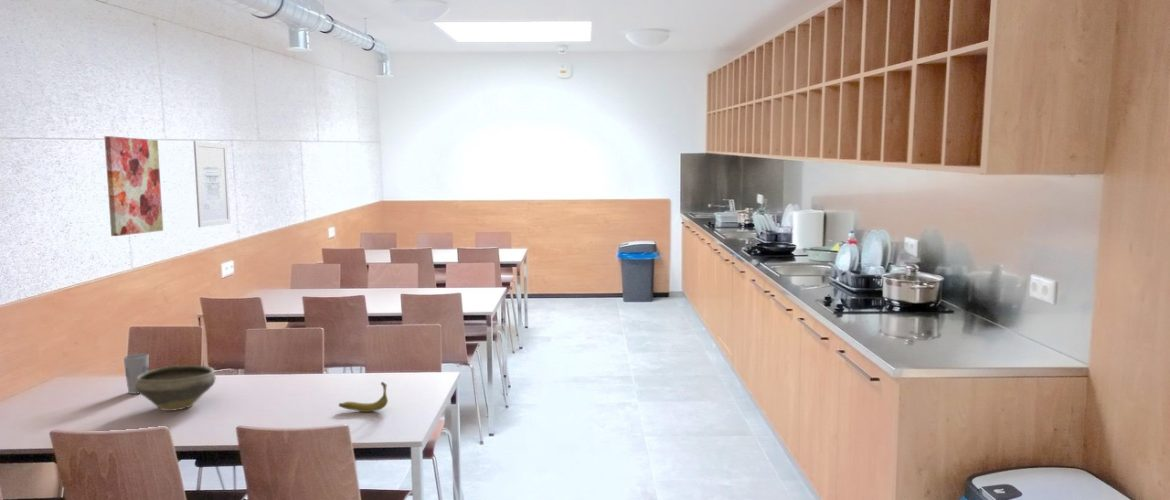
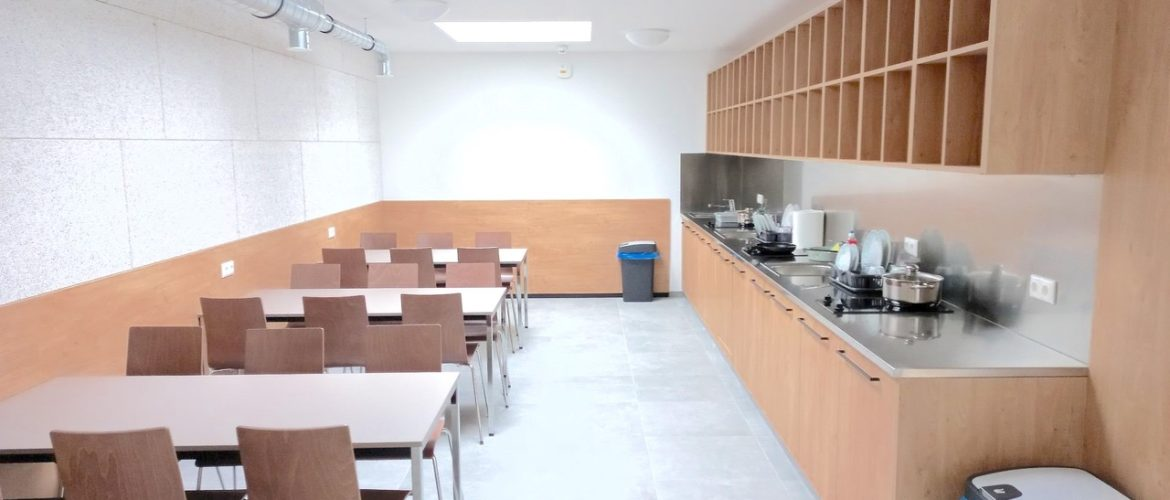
- banana (362, 403)
- wall art (213, 184)
- wall art (135, 186)
- cup (137, 373)
- bowl (176, 389)
